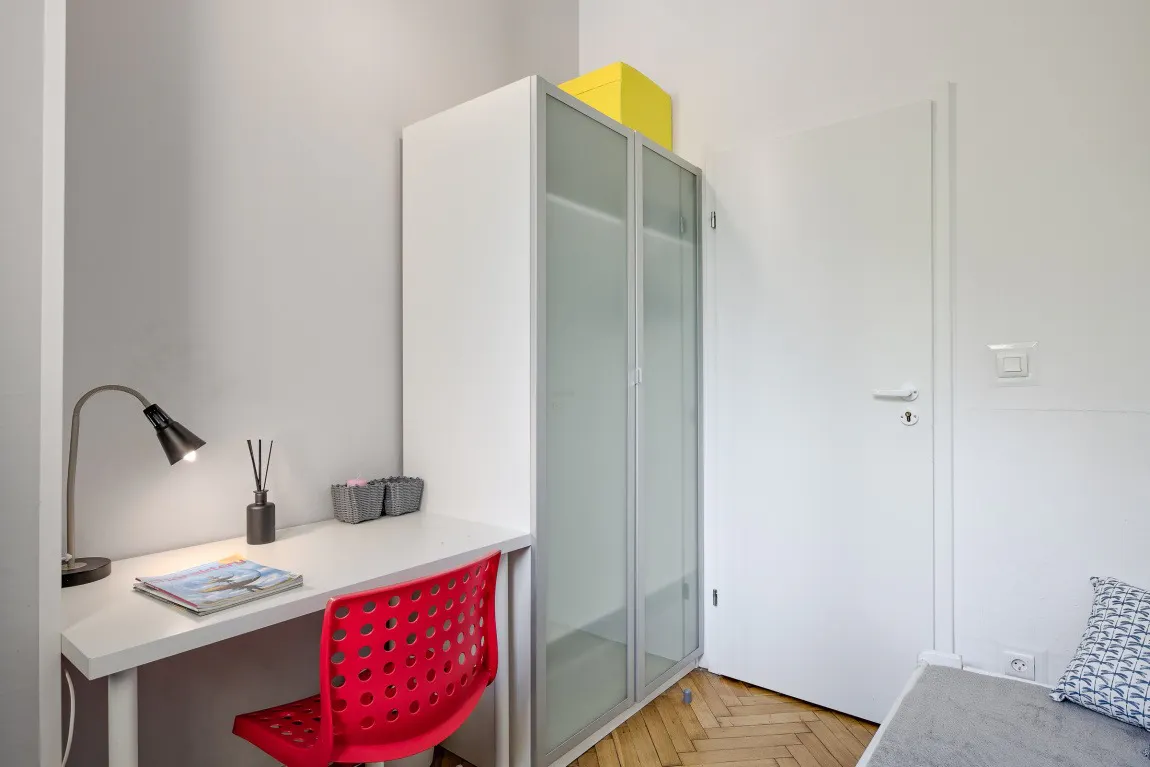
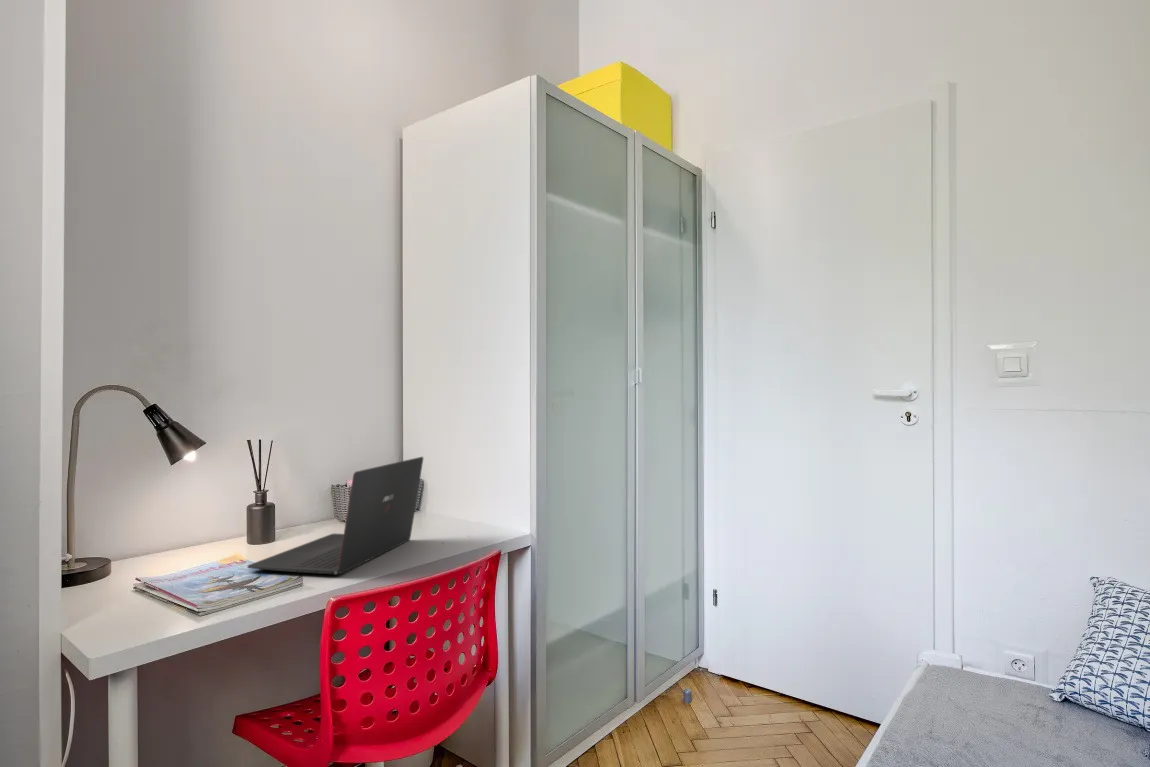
+ laptop (347, 511)
